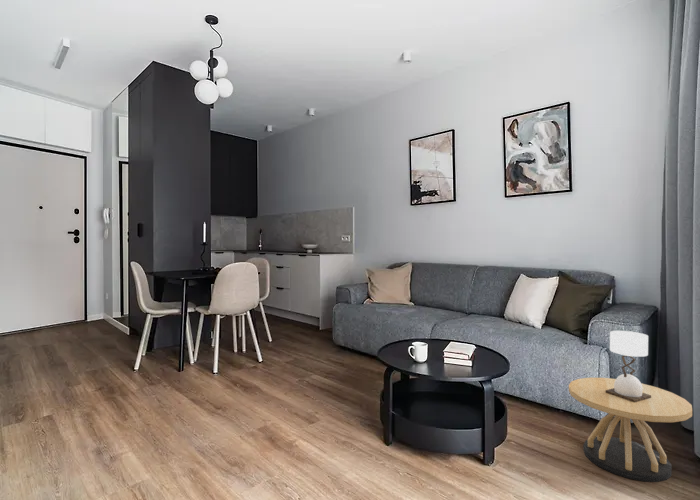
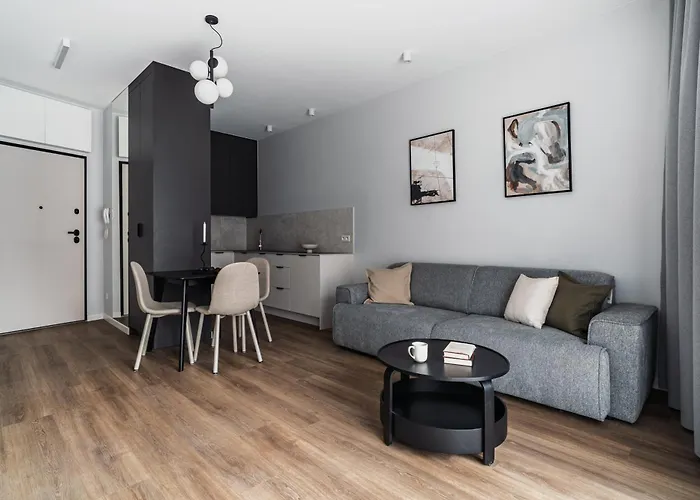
- side table (626, 396)
